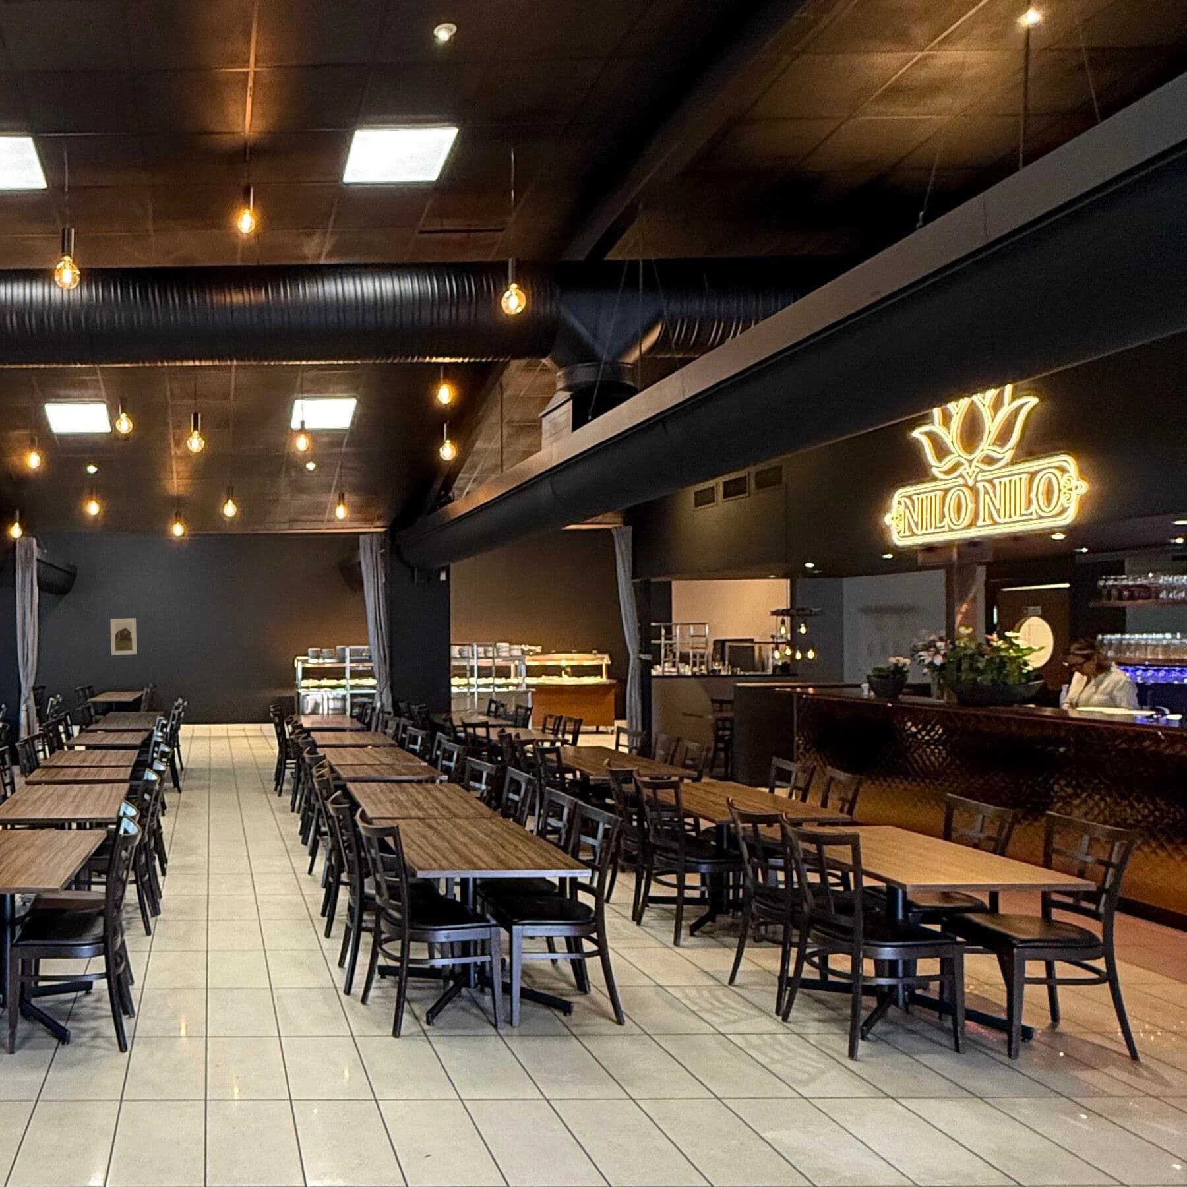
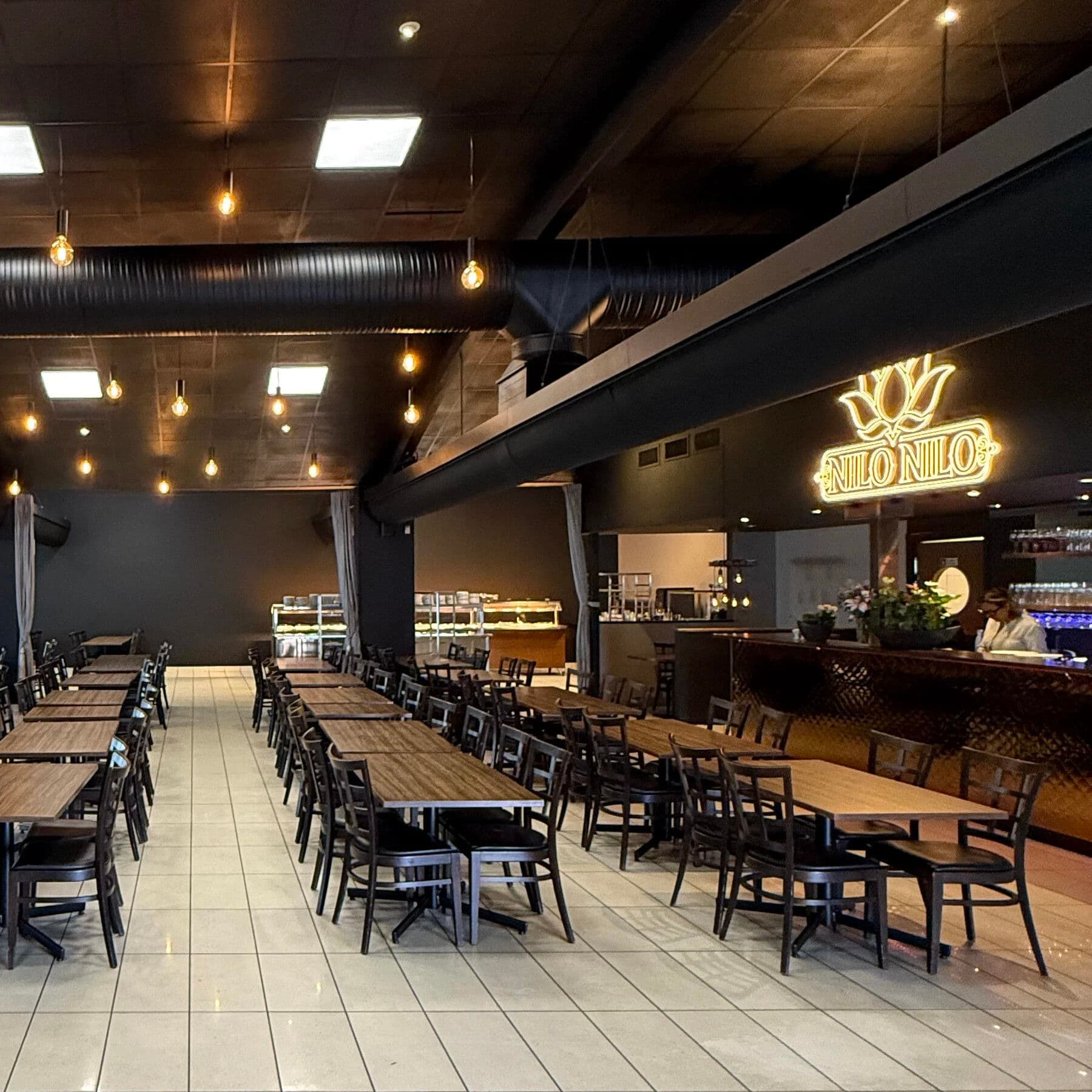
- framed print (123, 636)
